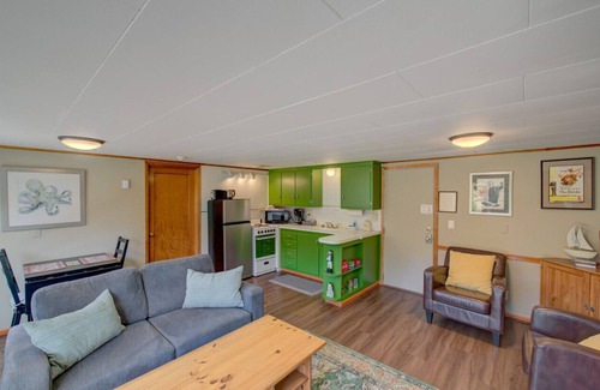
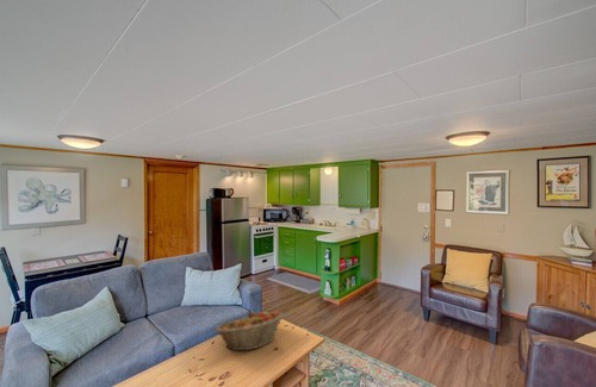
+ fruit basket (250, 326)
